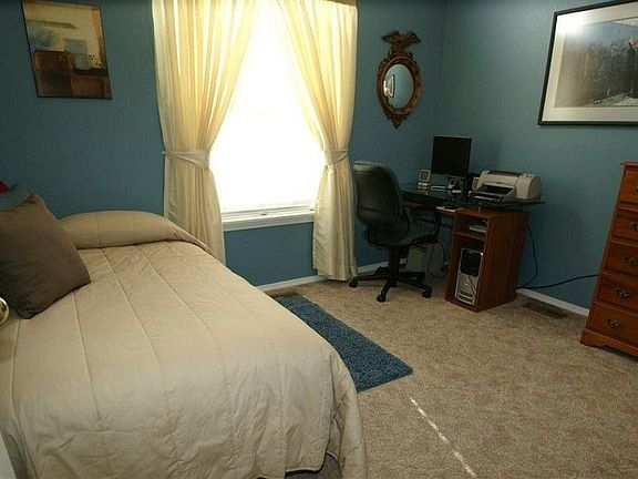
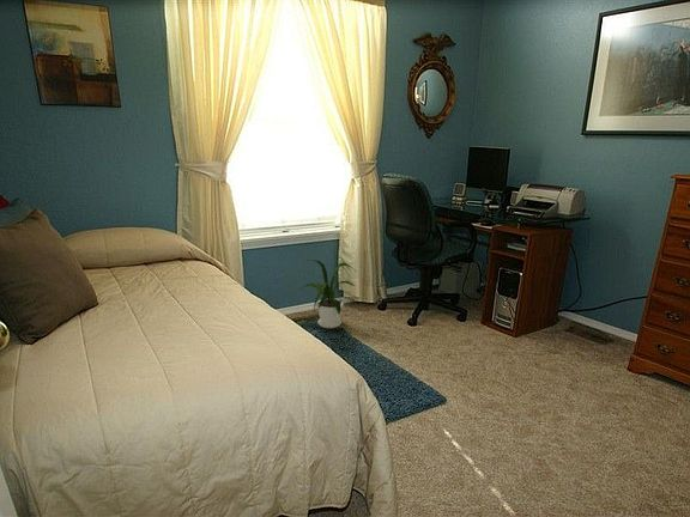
+ house plant (328, 292)
